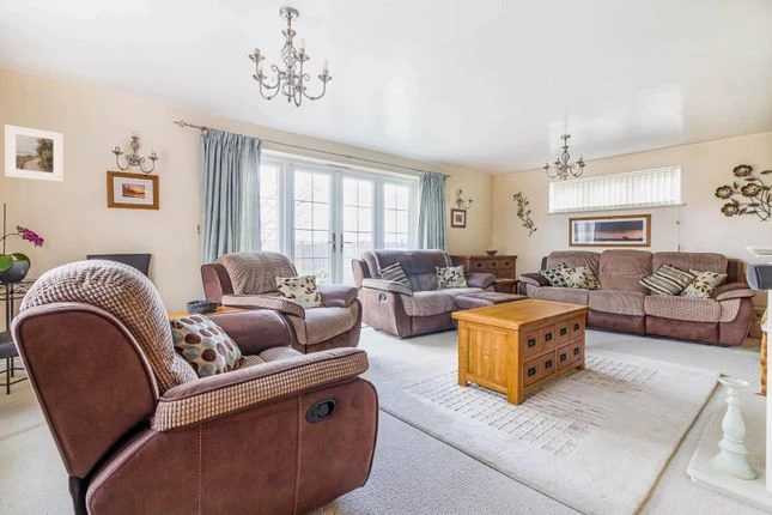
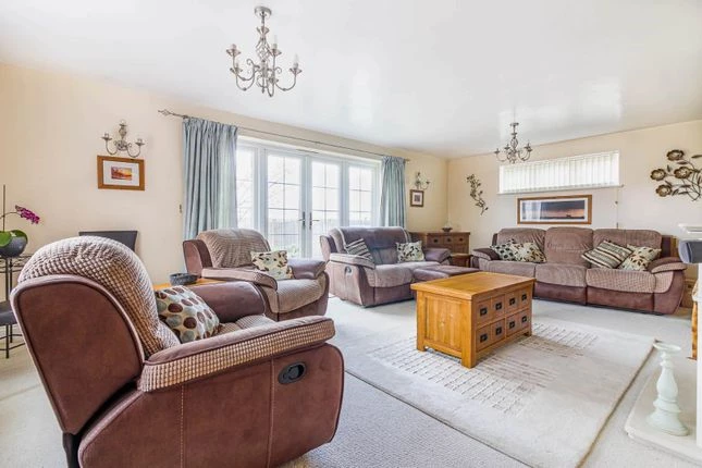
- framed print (35, 153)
